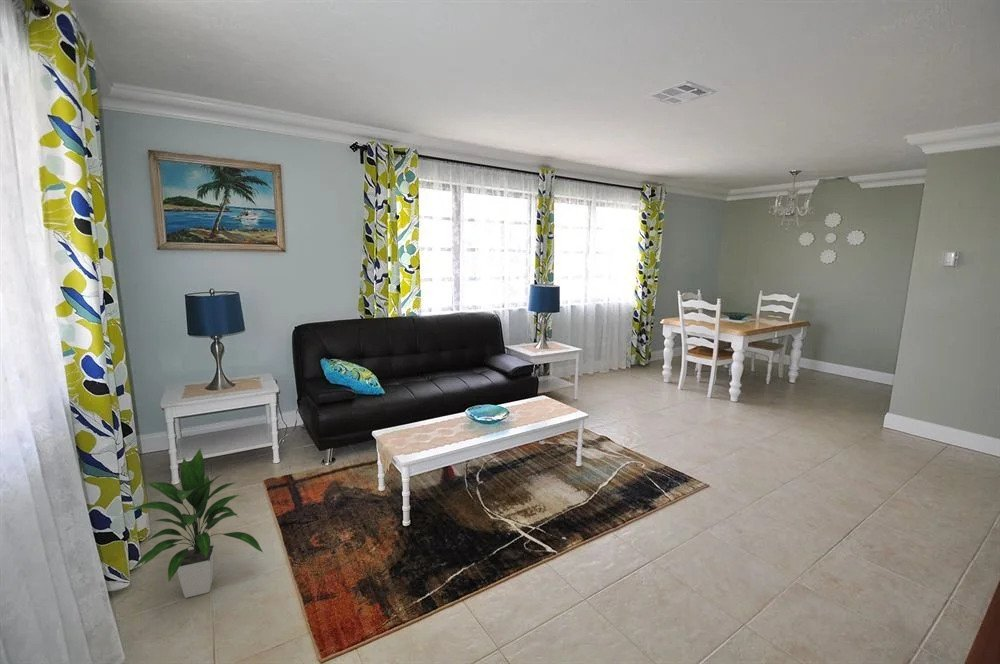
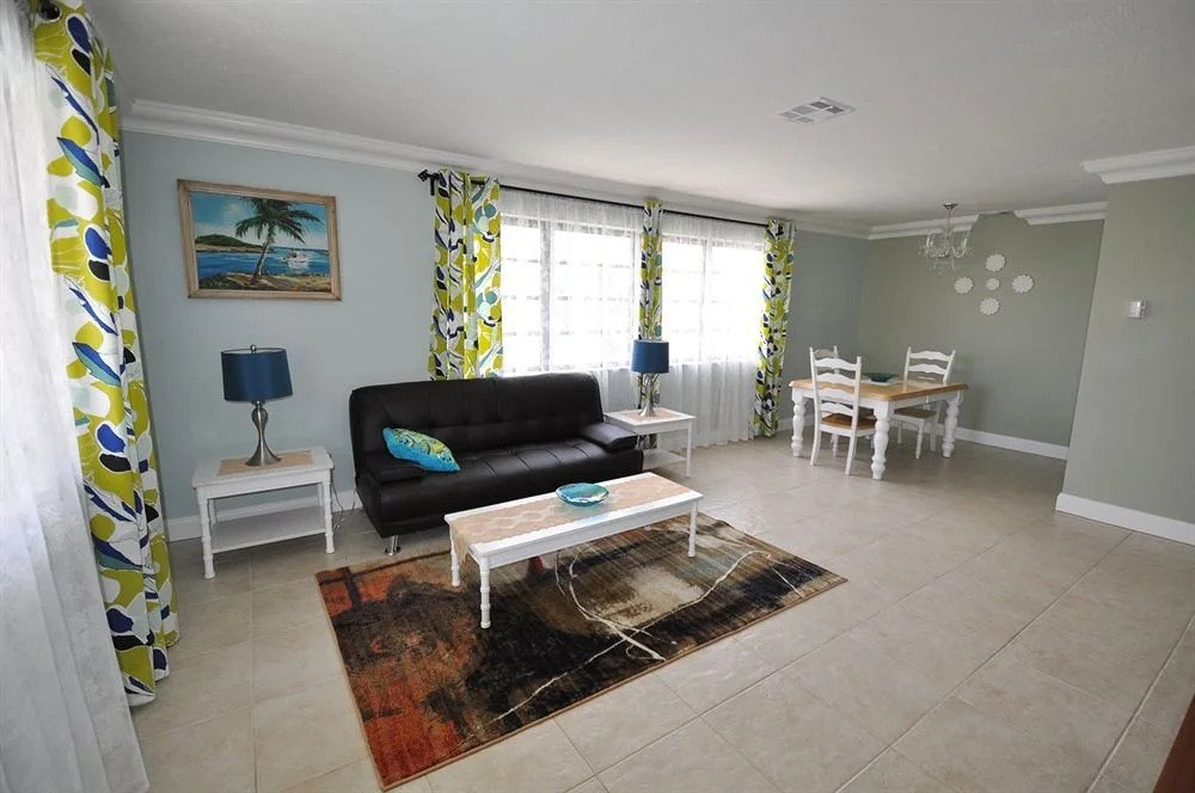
- indoor plant (197, 526)
